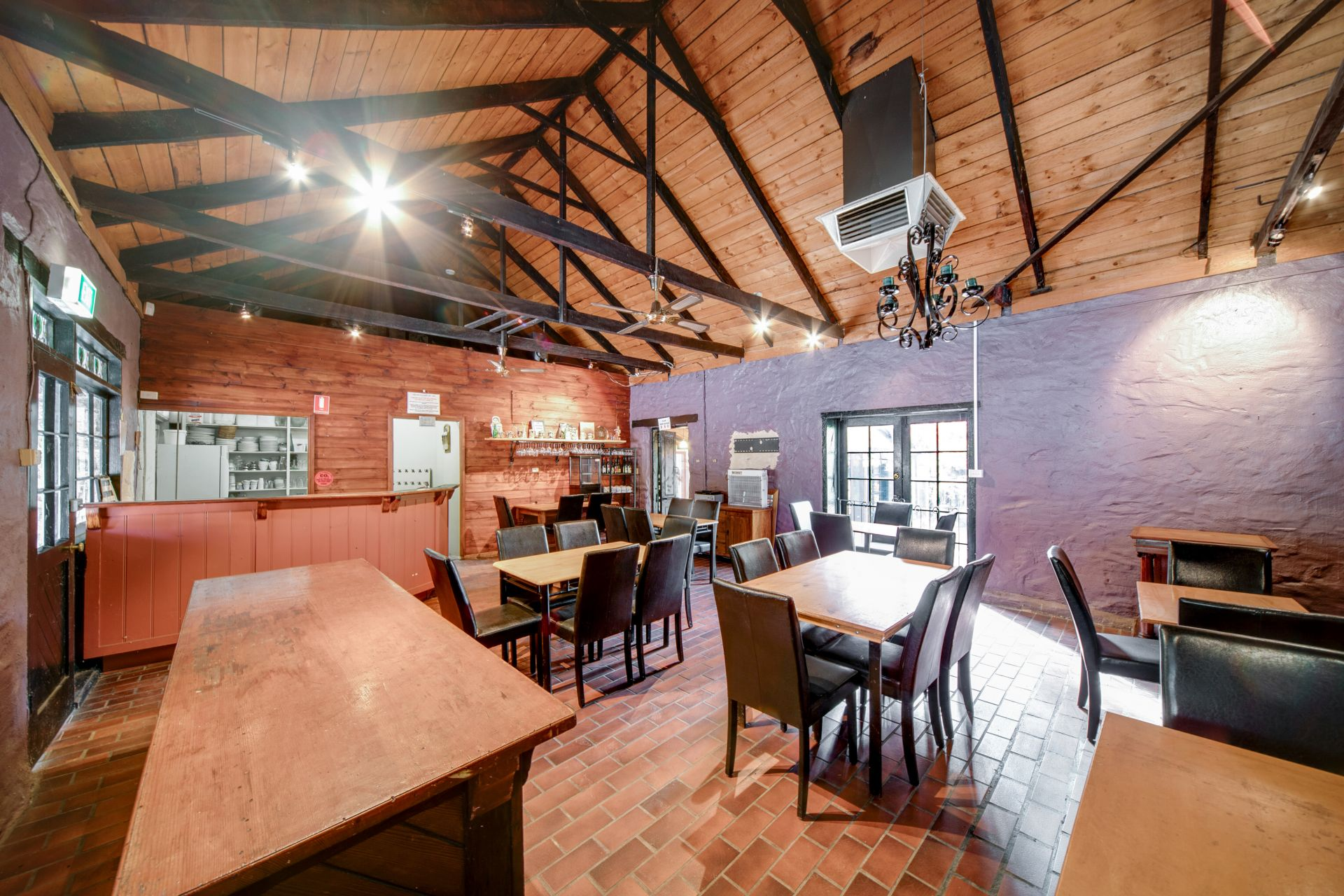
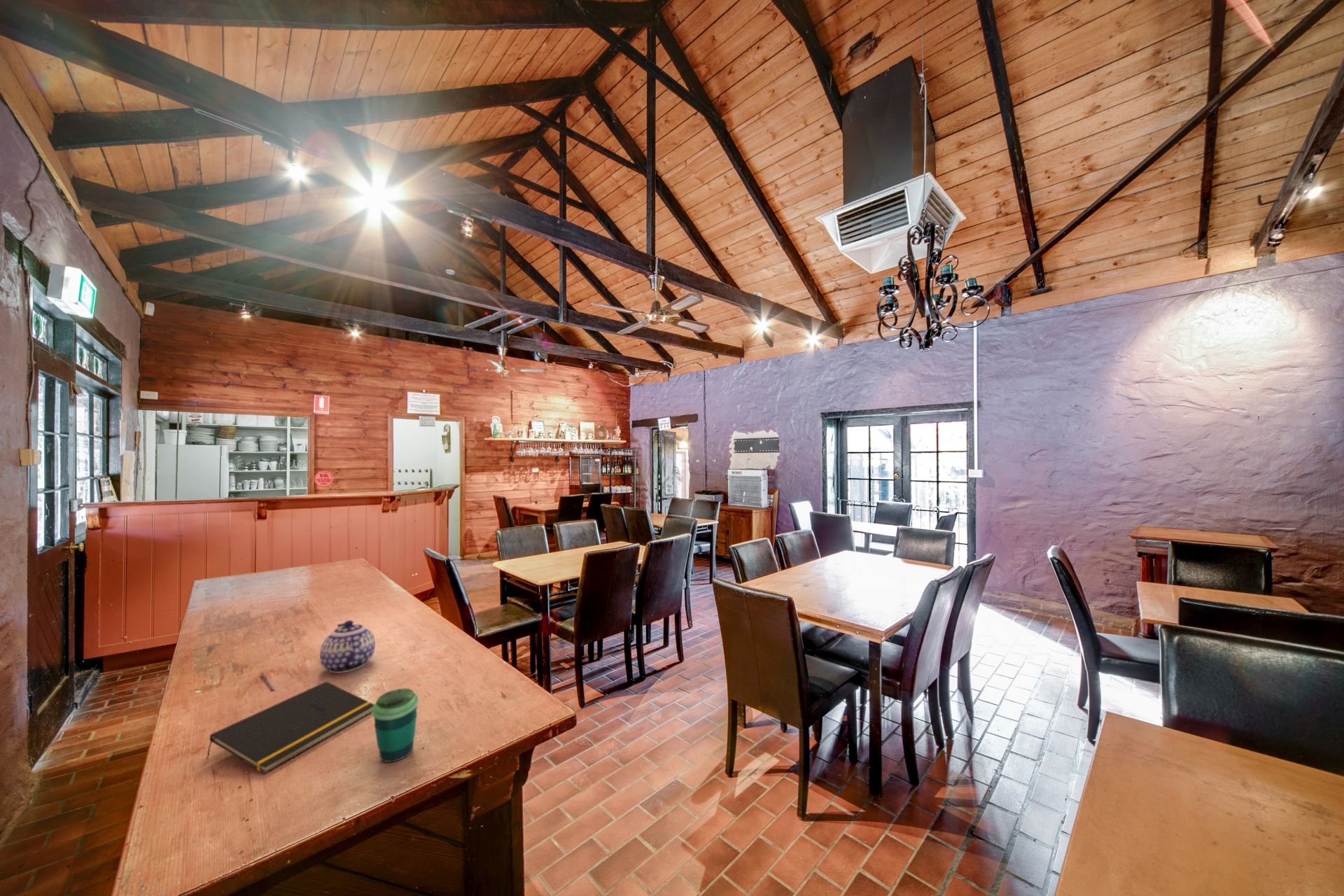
+ pen (267, 680)
+ teapot (348, 643)
+ notepad (299, 721)
+ cup (396, 726)
